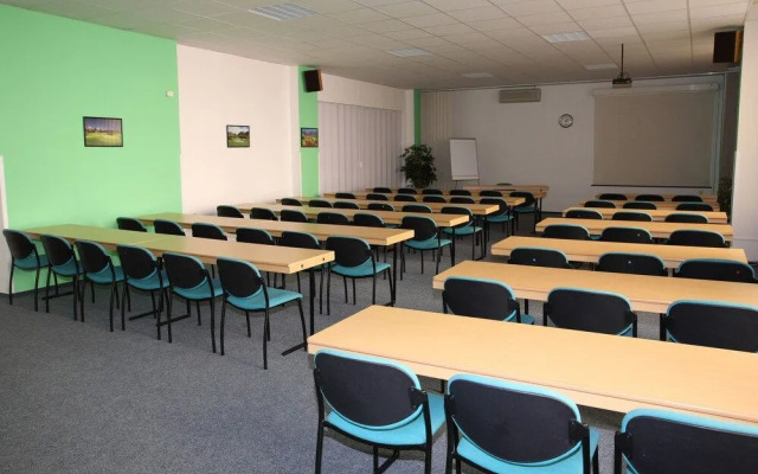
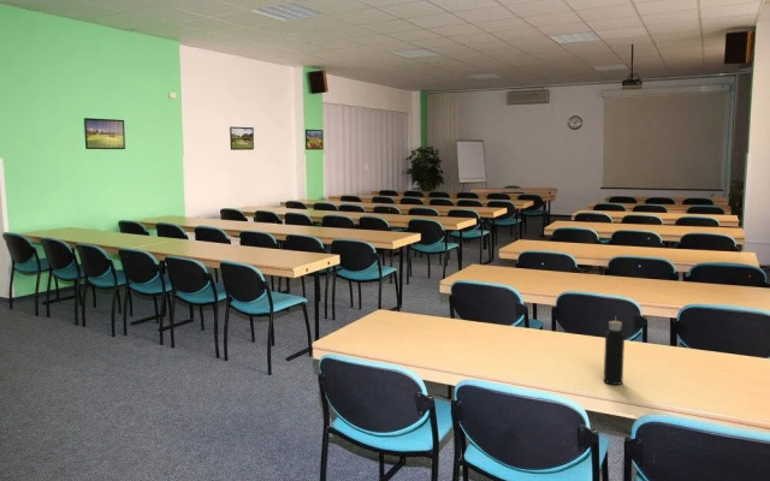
+ water bottle (614, 349)
